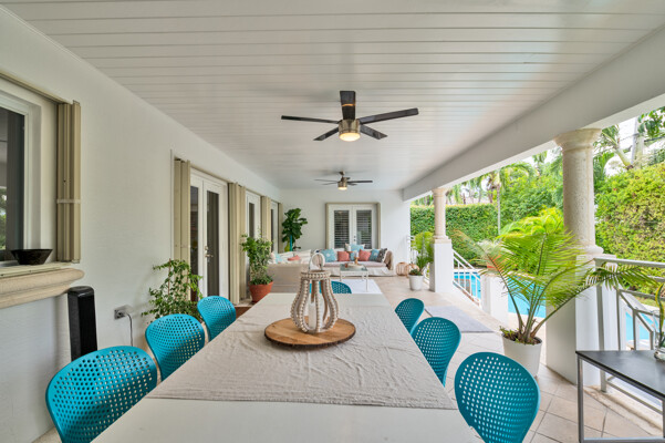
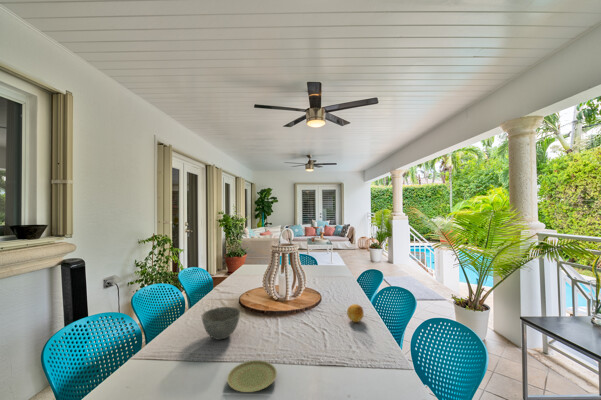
+ fruit (355, 312)
+ bowl (221, 324)
+ plate (252, 377)
